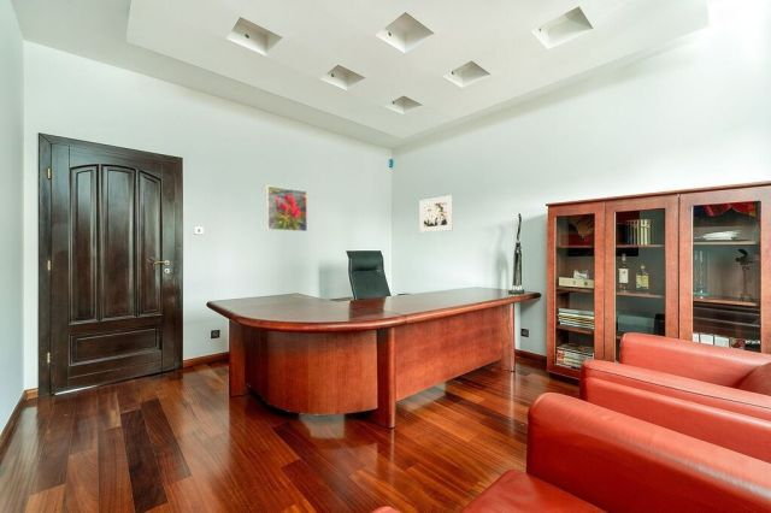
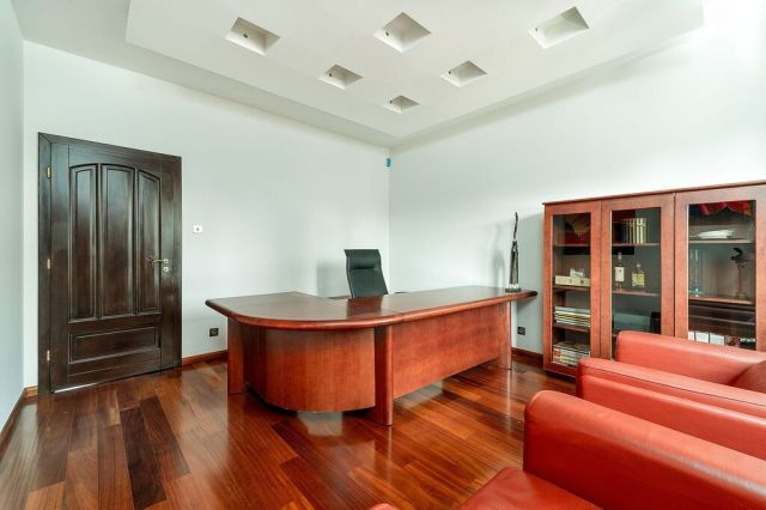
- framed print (287, 210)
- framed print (435, 214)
